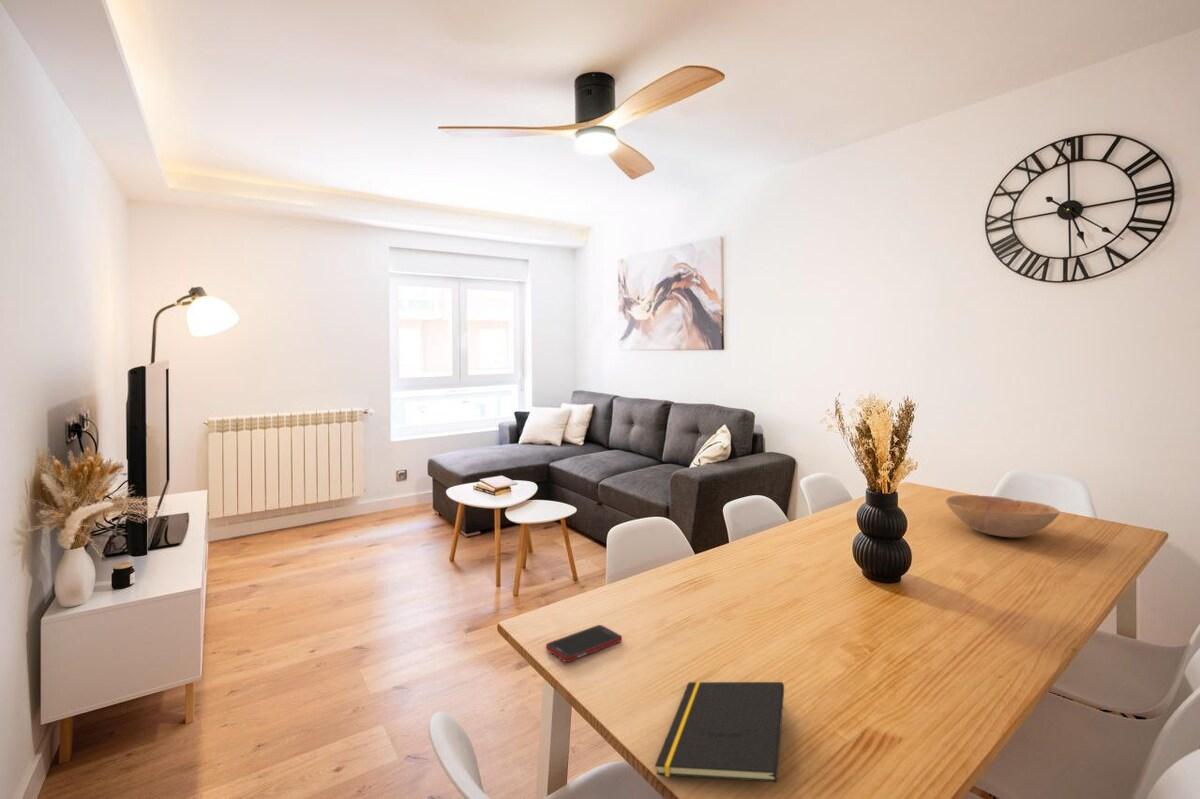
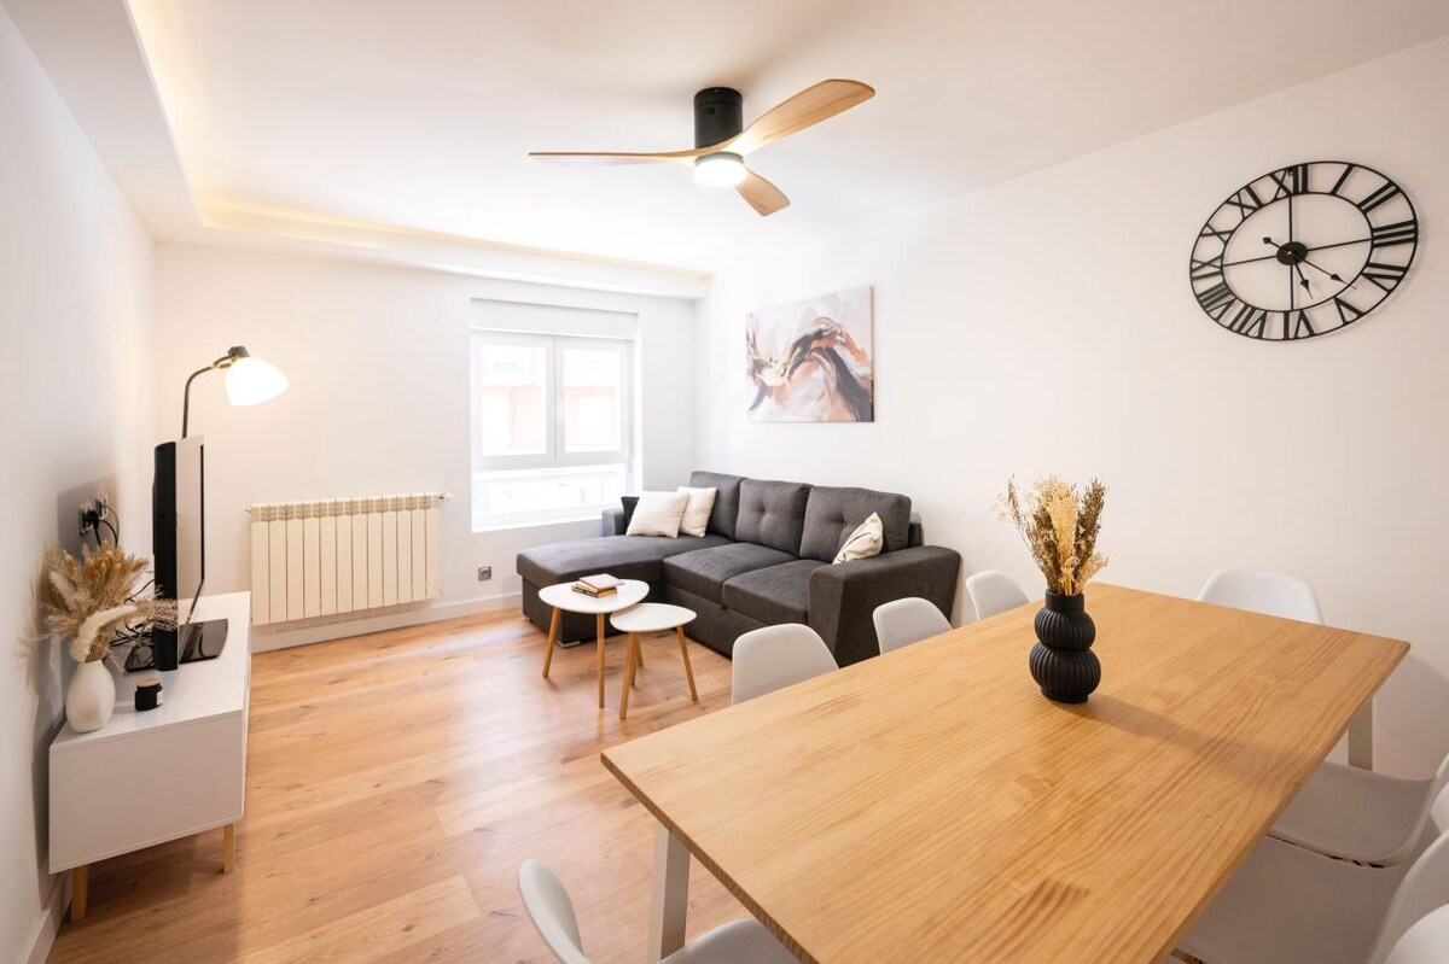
- notepad (725, 724)
- cell phone (584, 642)
- bowl (999, 518)
